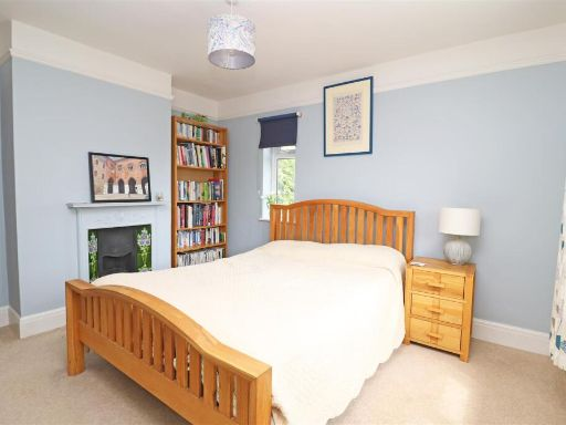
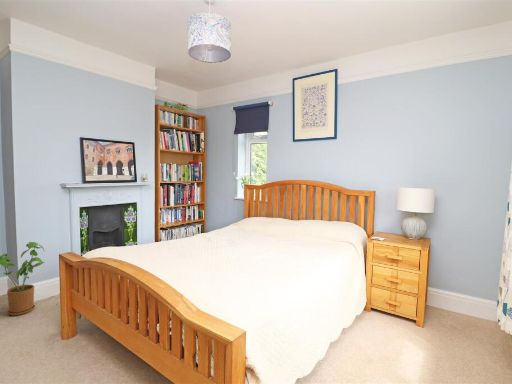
+ house plant (24, 277)
